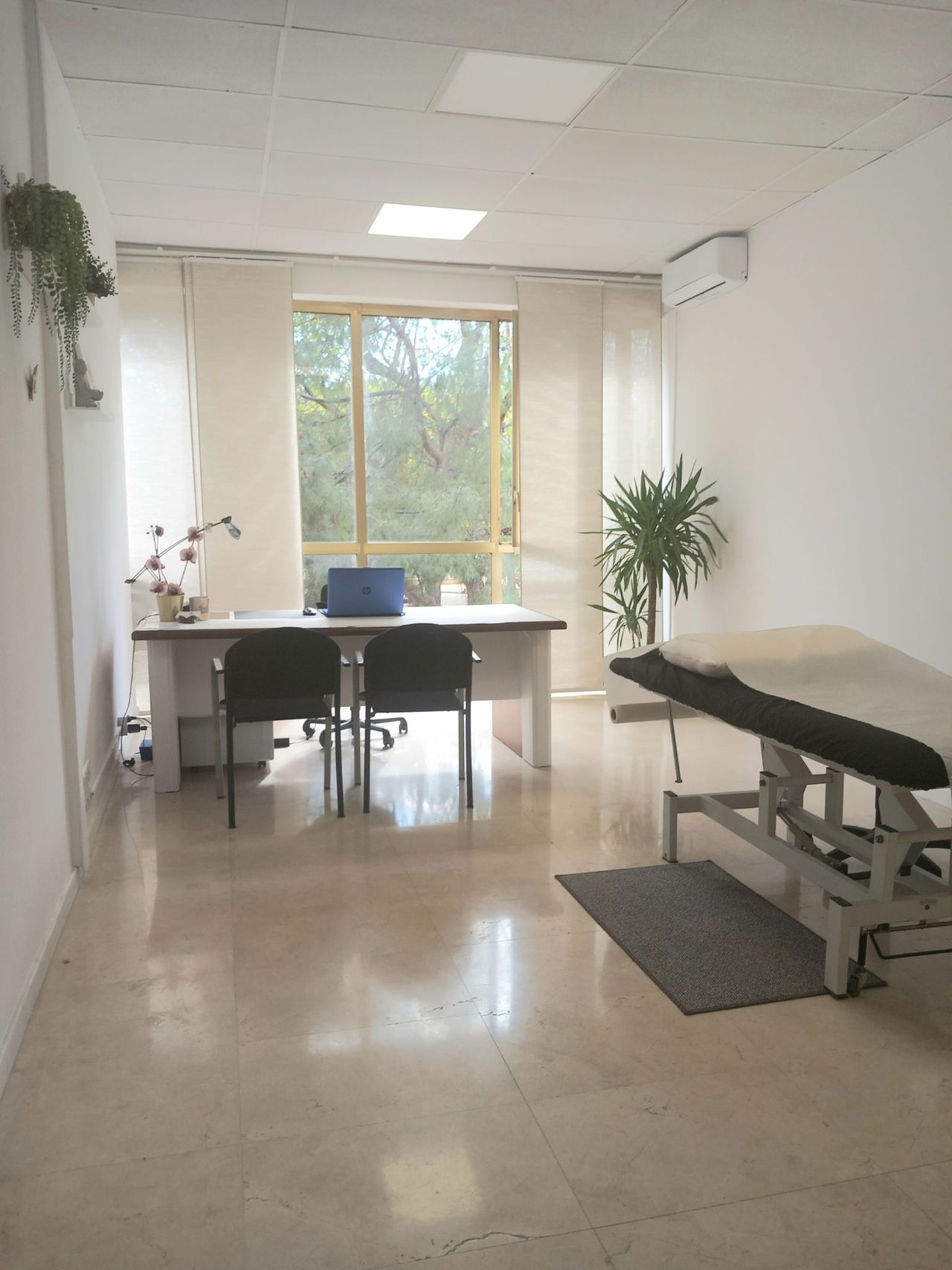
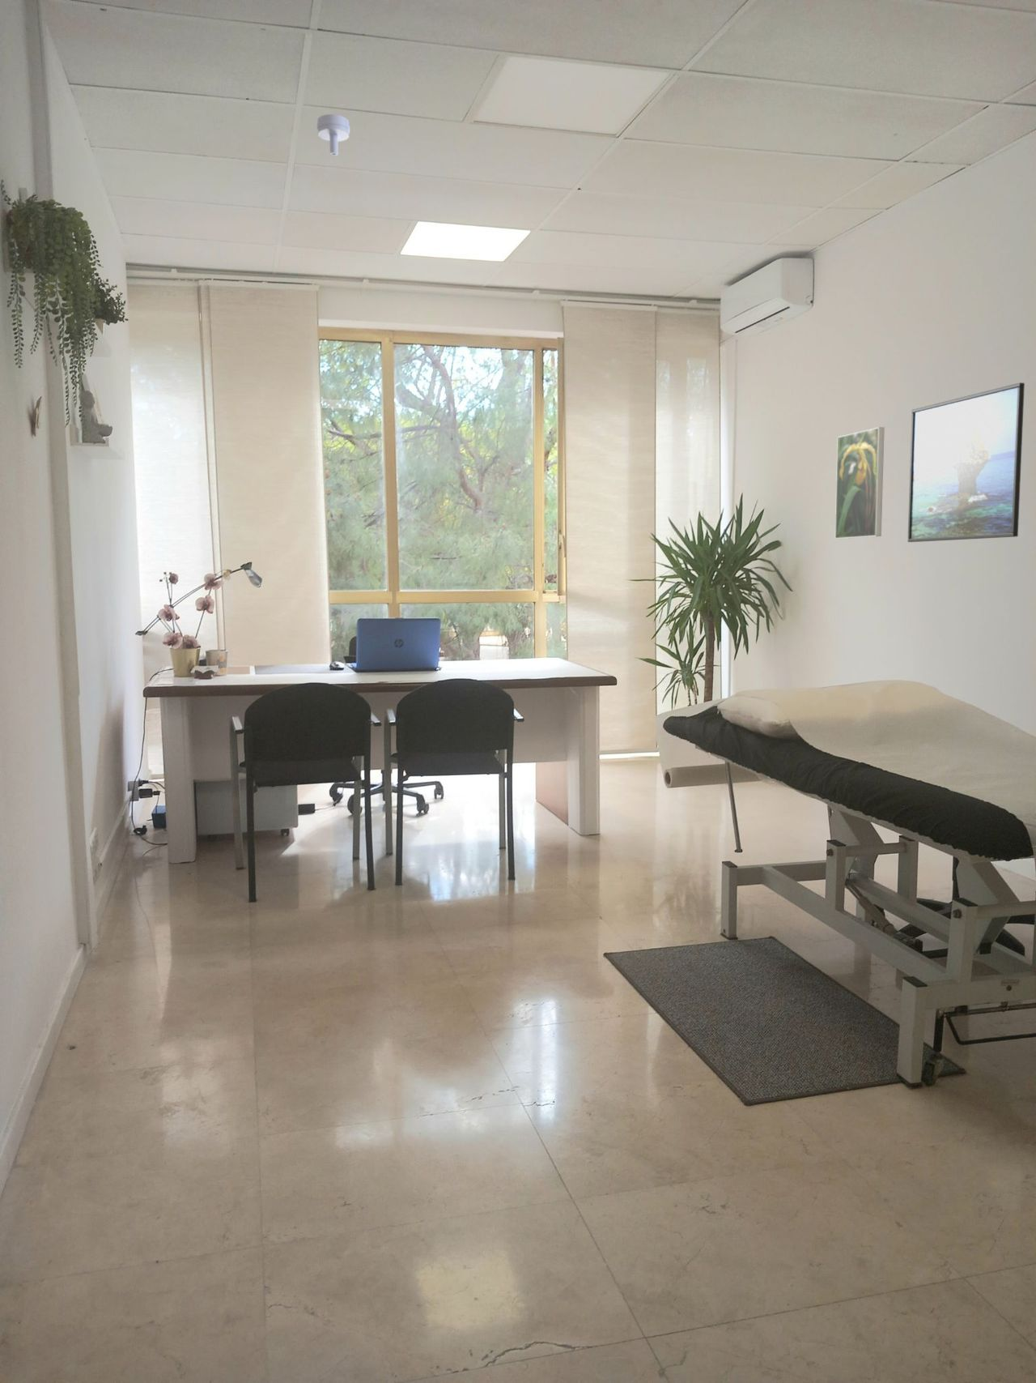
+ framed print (961, 468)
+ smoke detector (333, 137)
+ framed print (858, 485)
